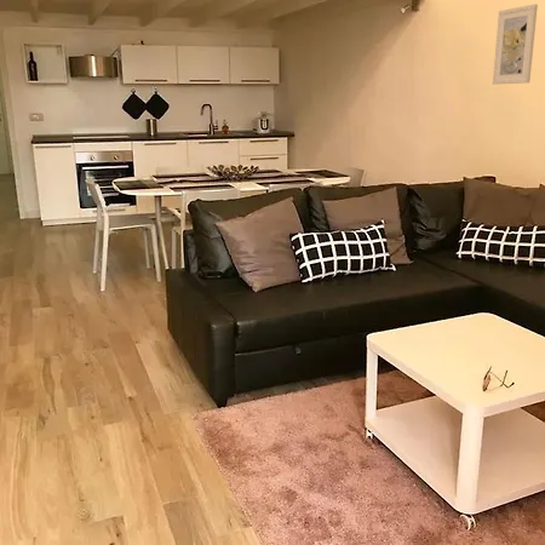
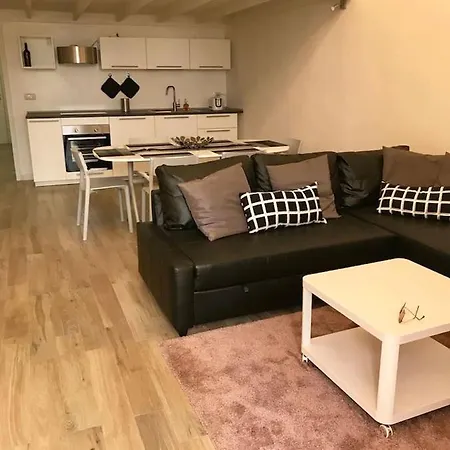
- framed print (514, 46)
